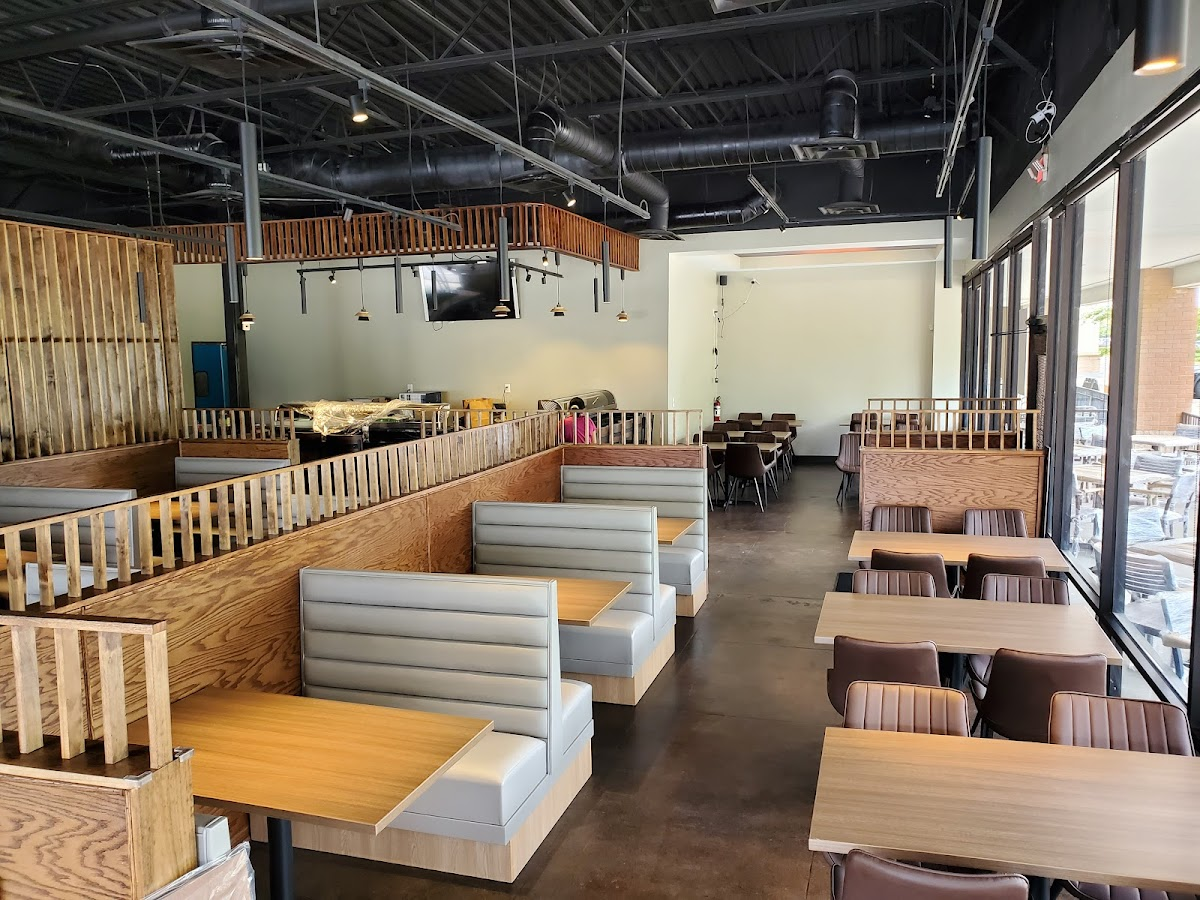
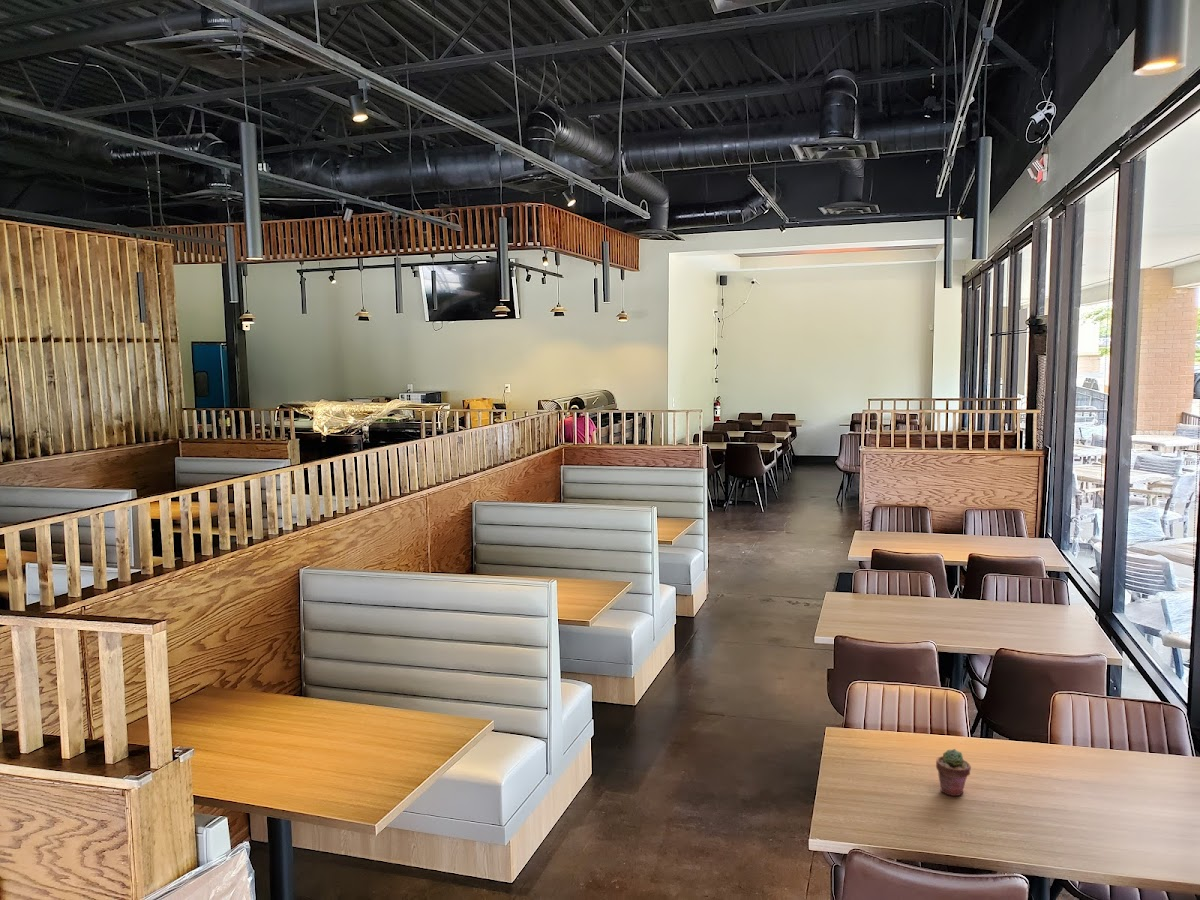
+ potted succulent (952, 770)
